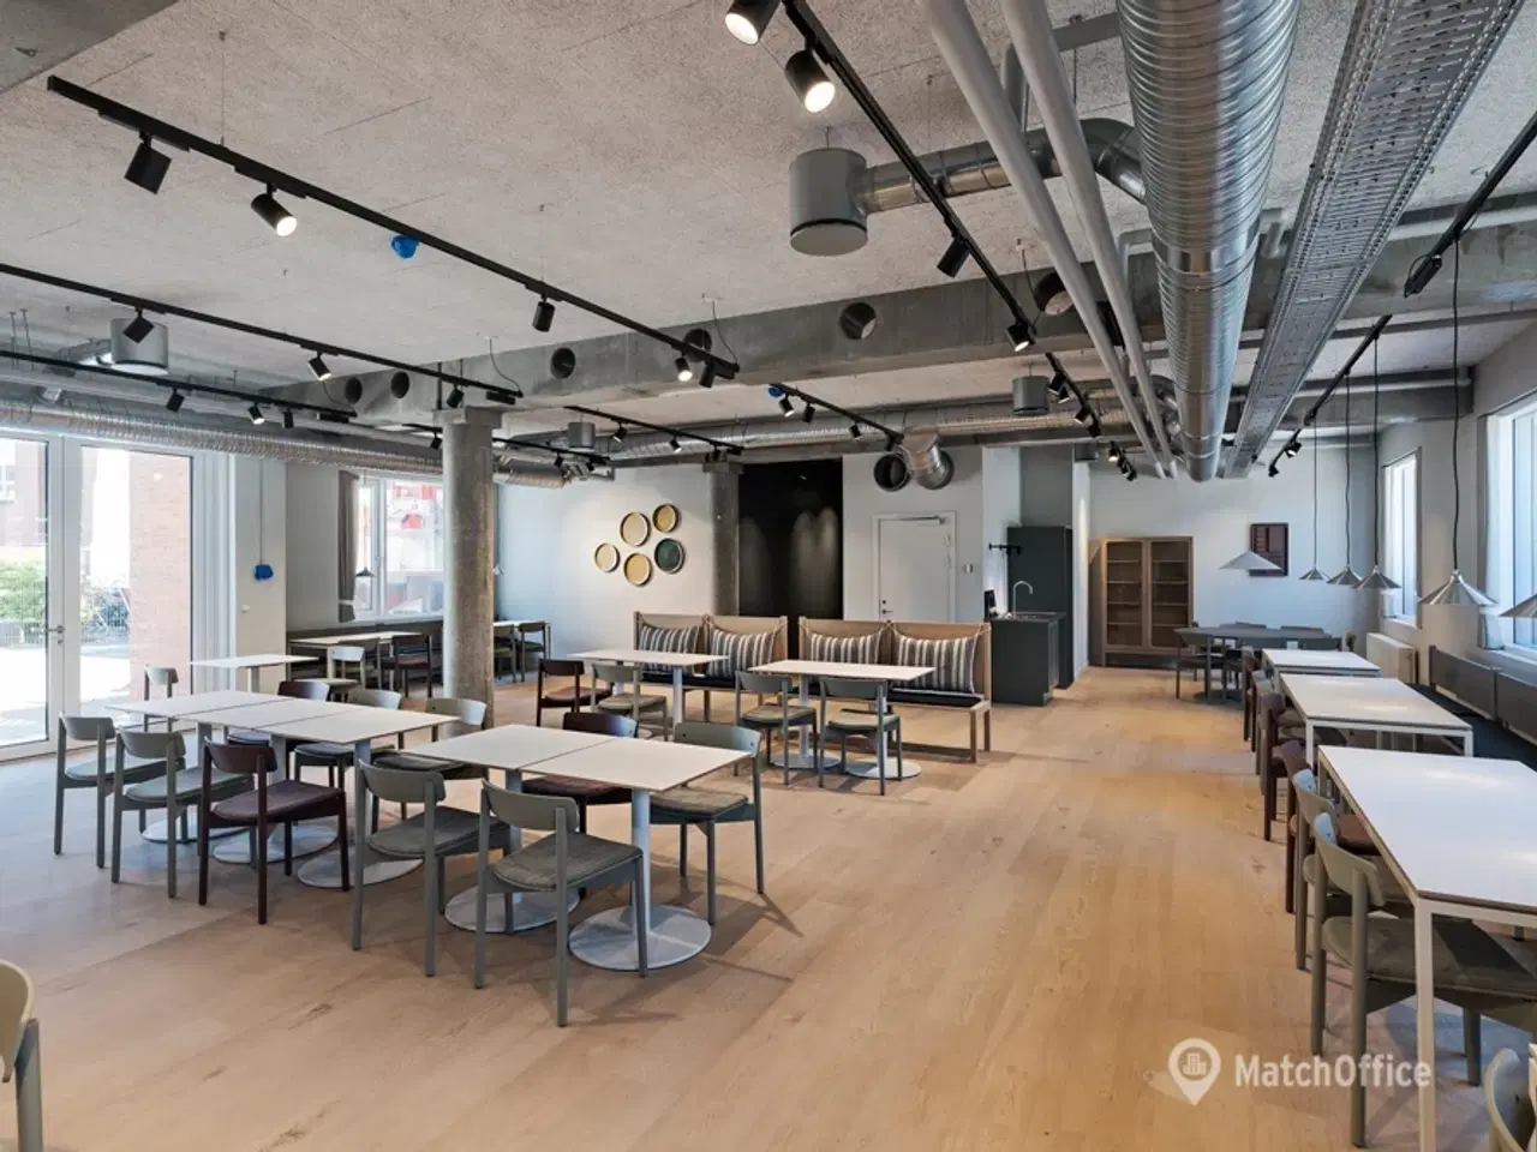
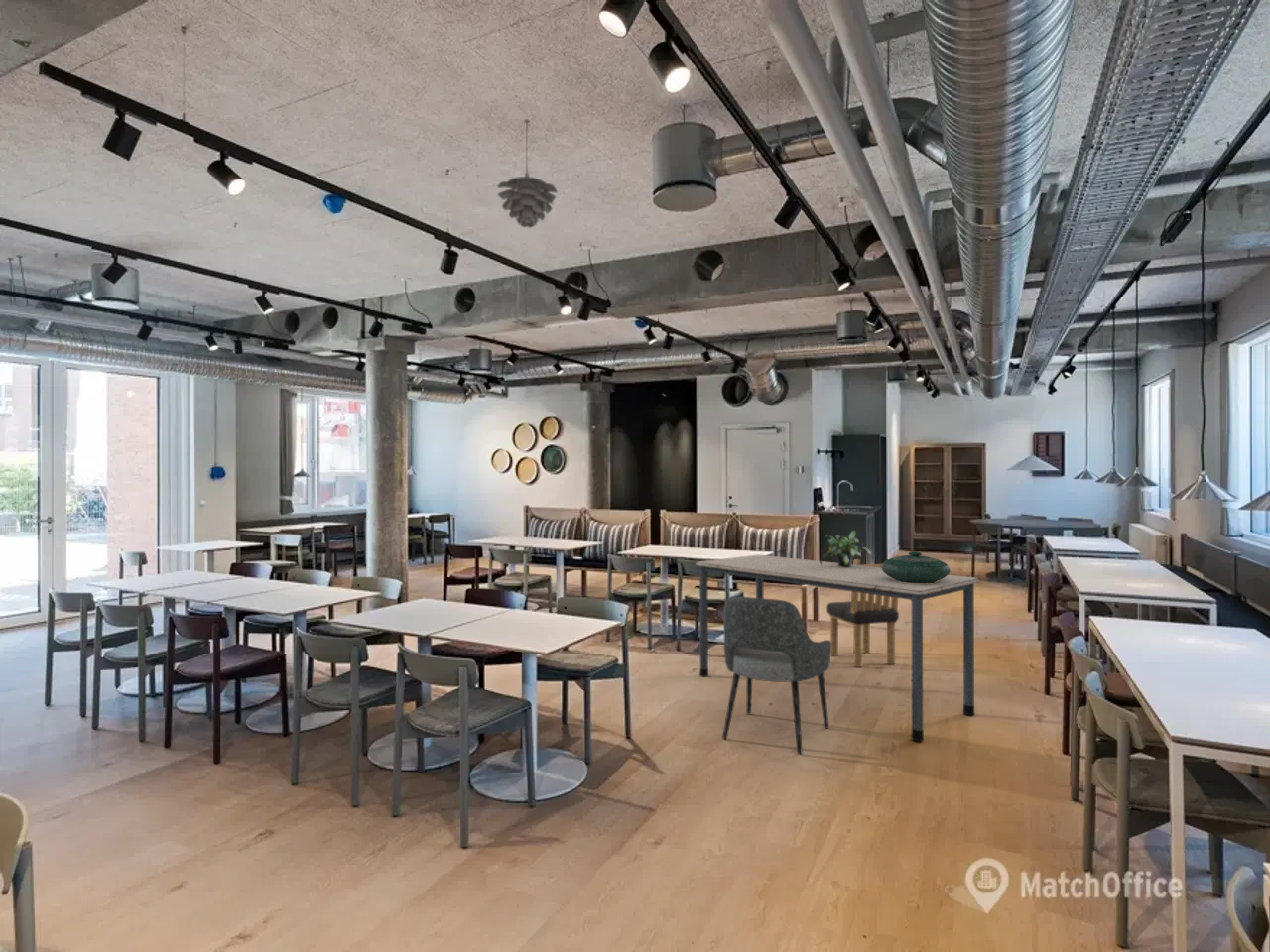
+ decorative bowl (915, 565)
+ dining chair (772, 662)
+ dining table (830, 588)
+ pendant light (527, 173)
+ dining chair (862, 608)
+ potted plant (847, 548)
